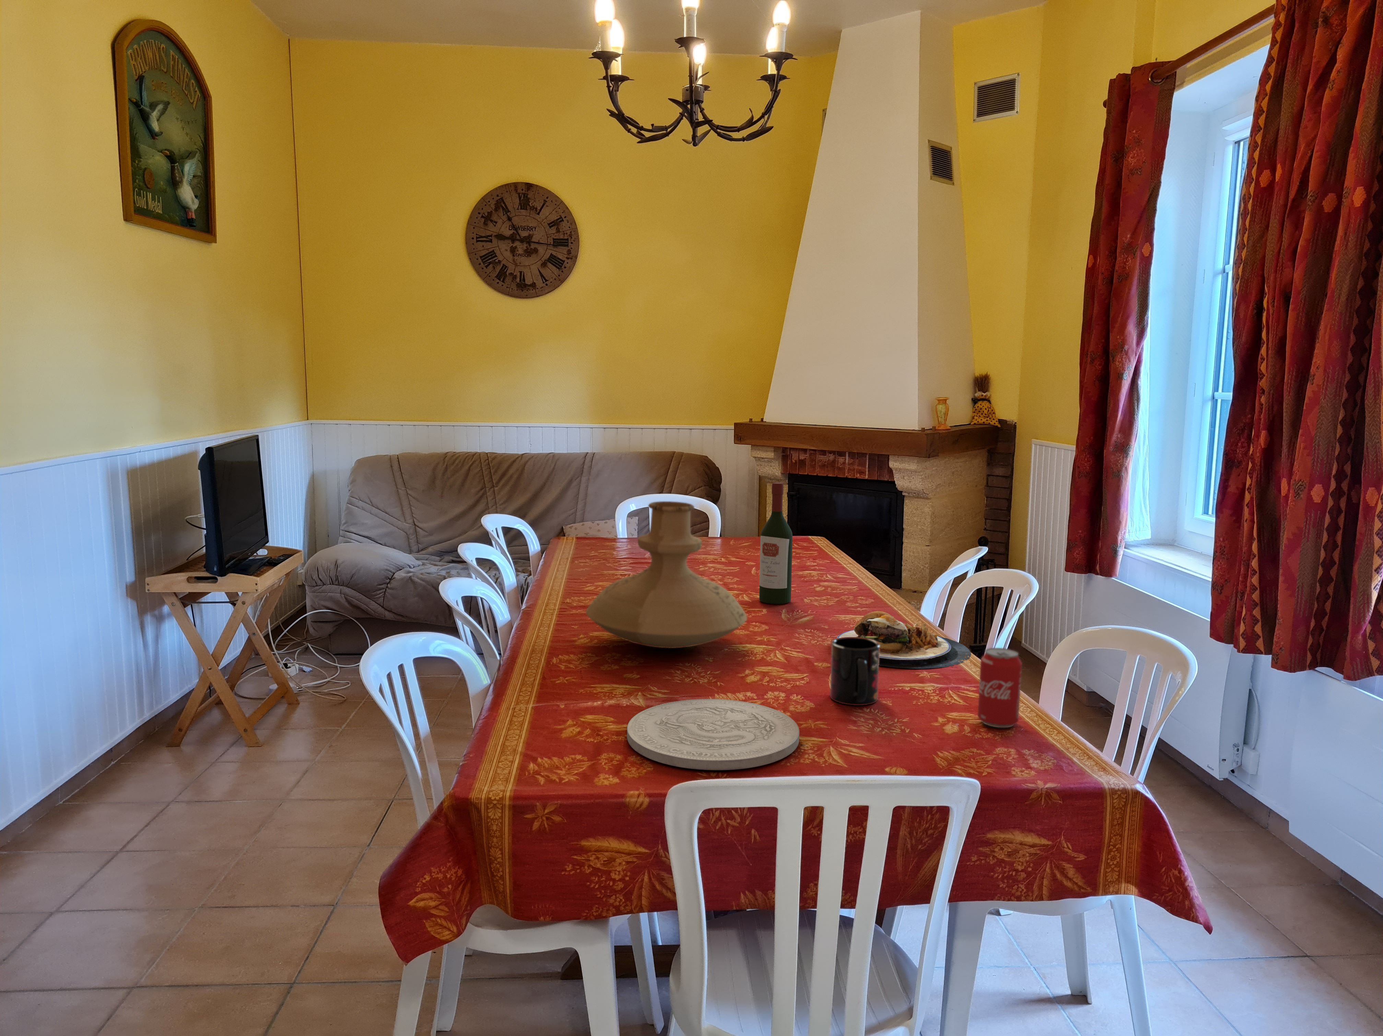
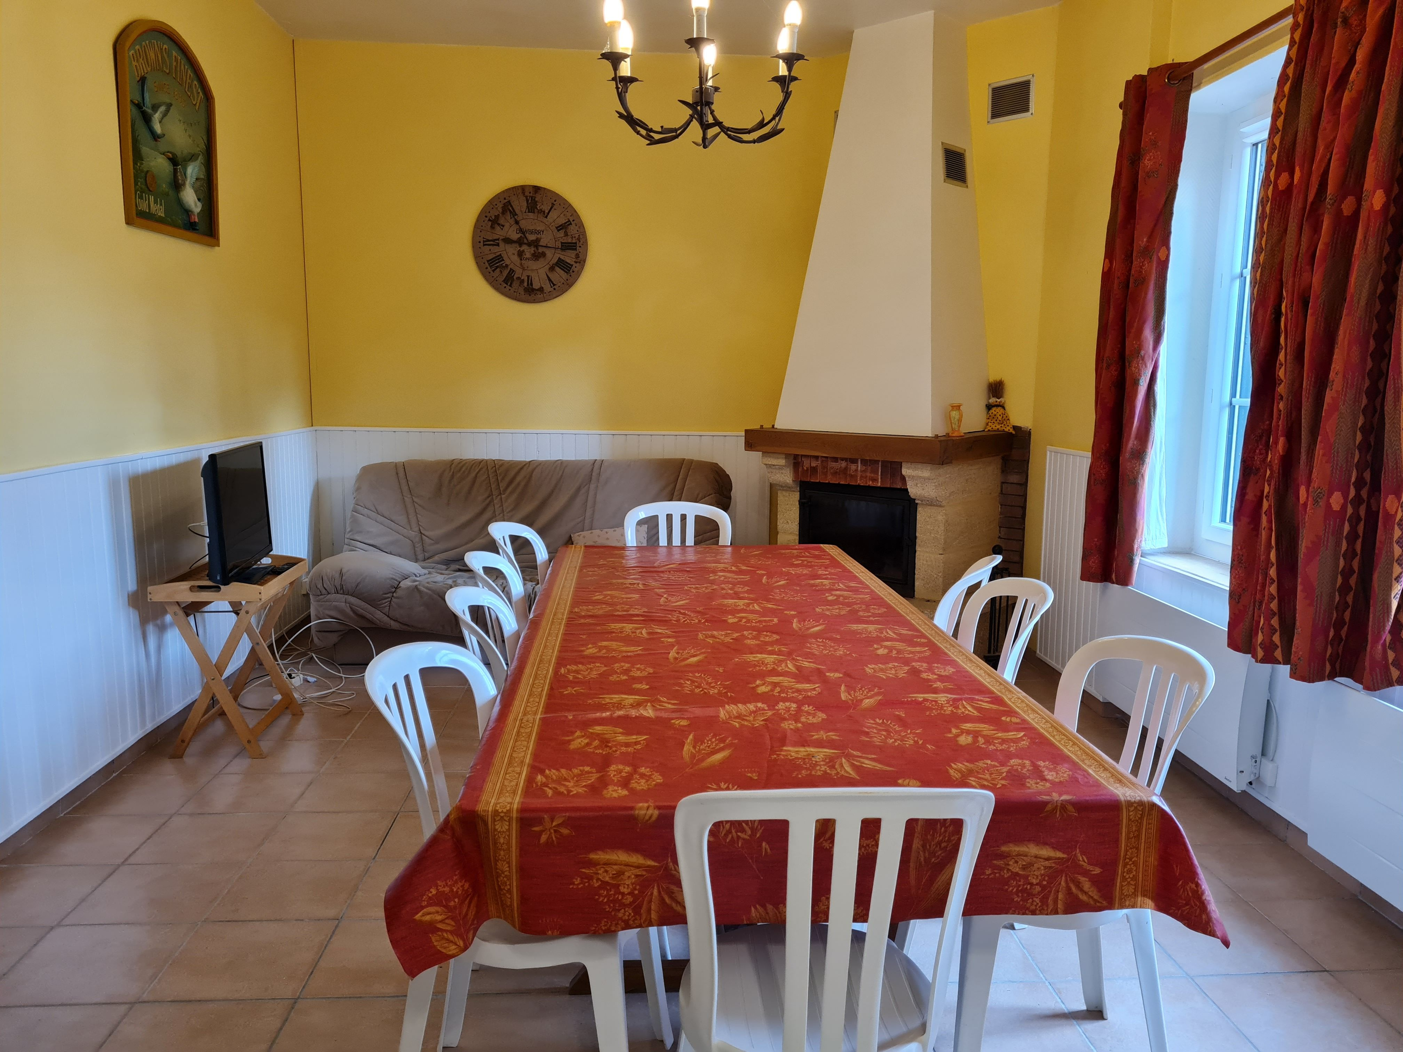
- plate (903, 631)
- plate (713, 731)
- mug (857, 674)
- beverage can (1000, 687)
- wine bottle (776, 542)
- vase (666, 574)
